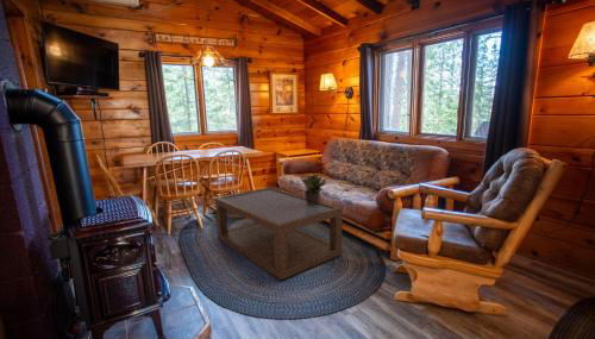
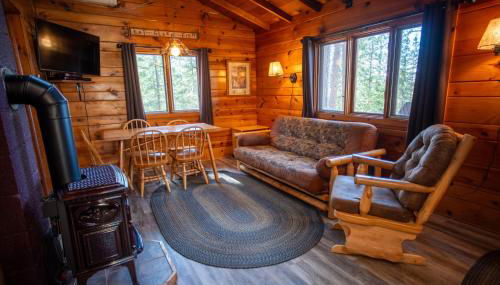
- potted plant (313, 187)
- coffee table (274, 224)
